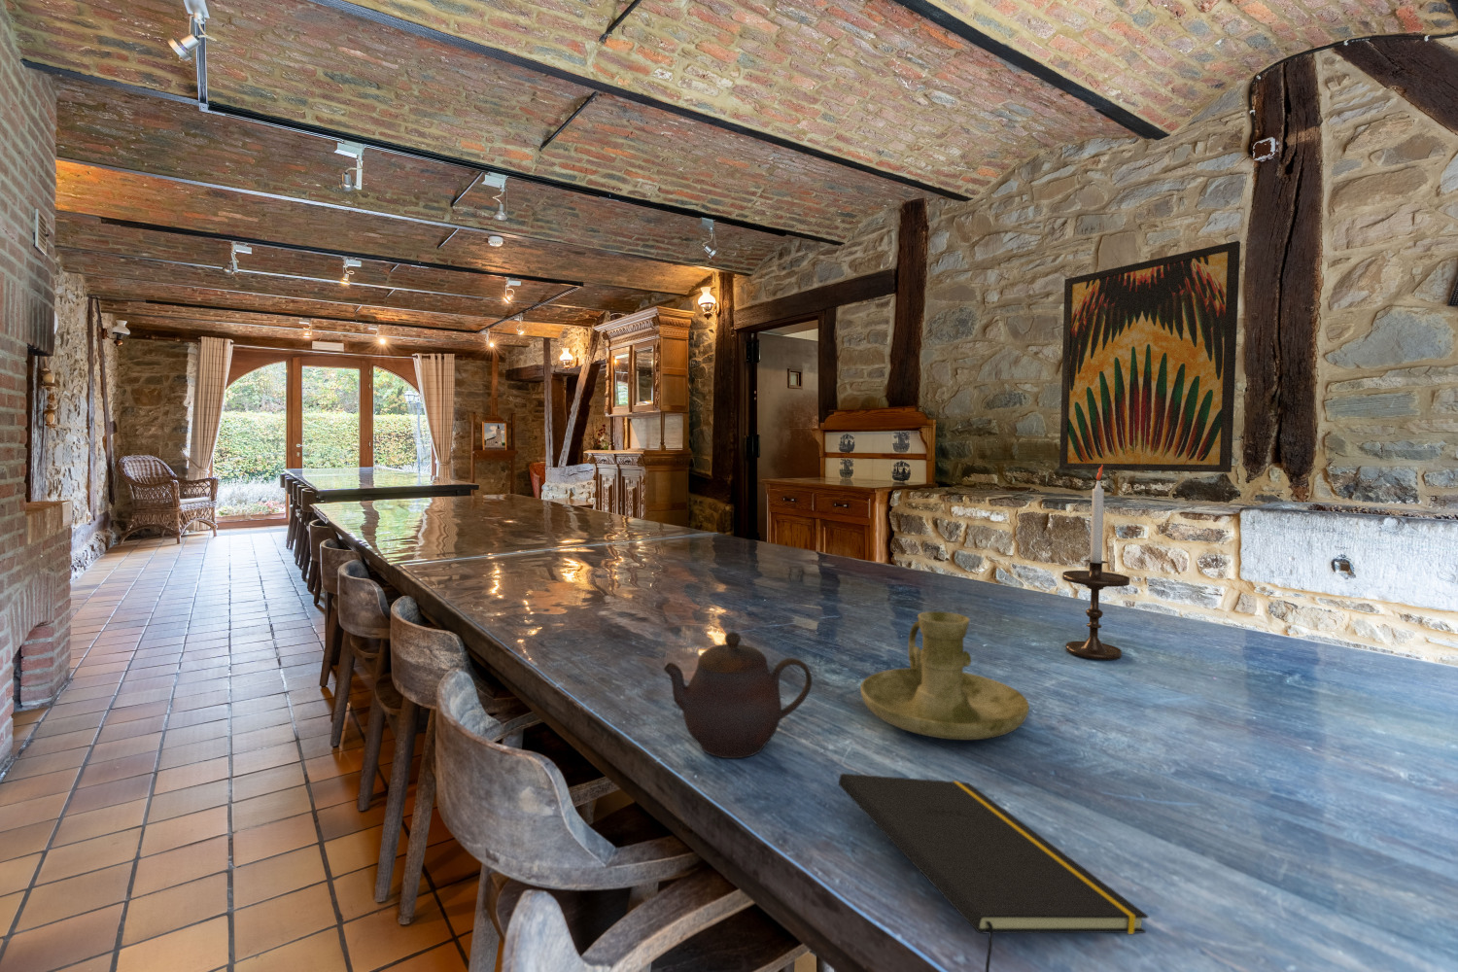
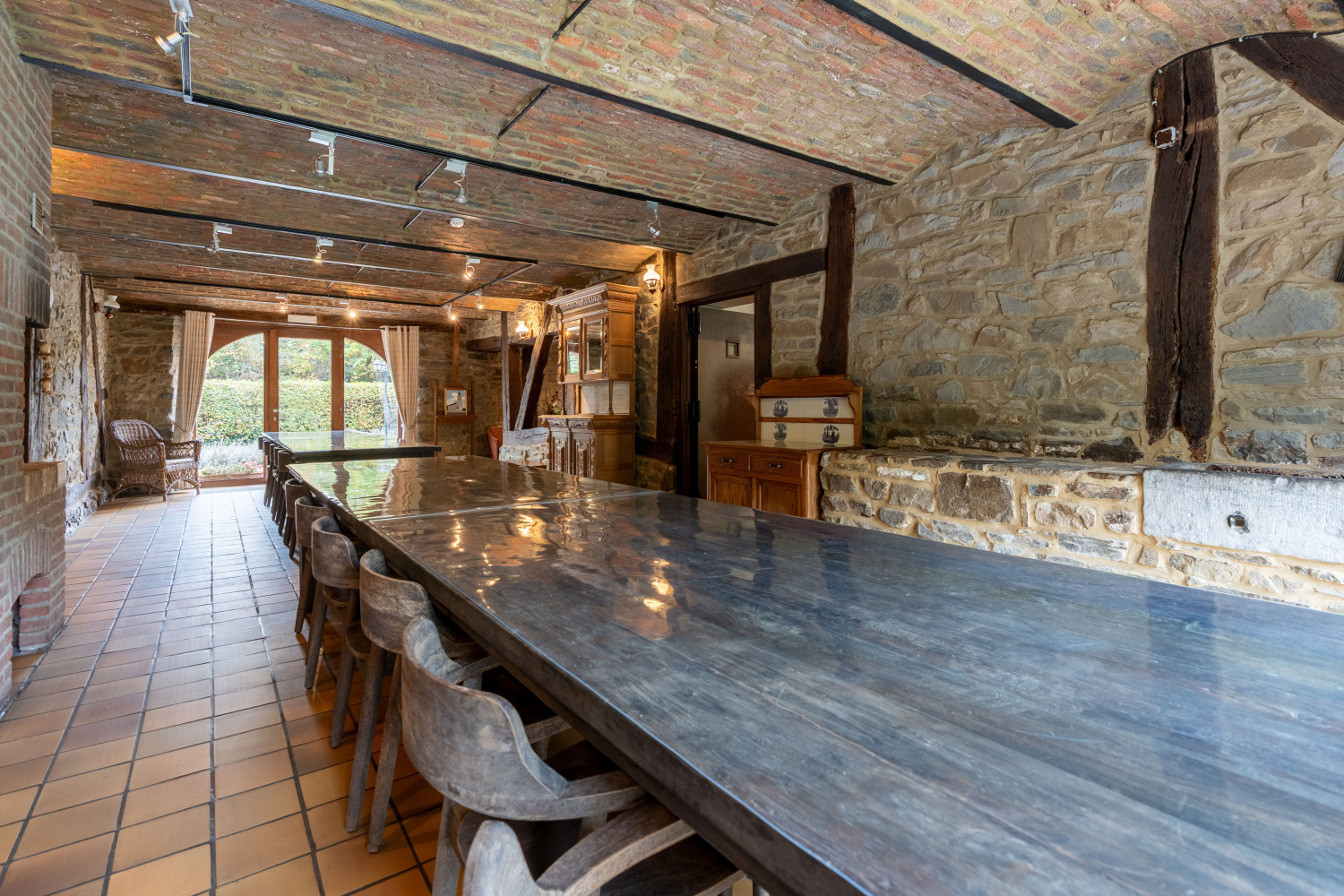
- candlestick (1096, 559)
- candle holder (936, 663)
- notepad (972, 842)
- wall art (1140, 367)
- teapot (738, 688)
